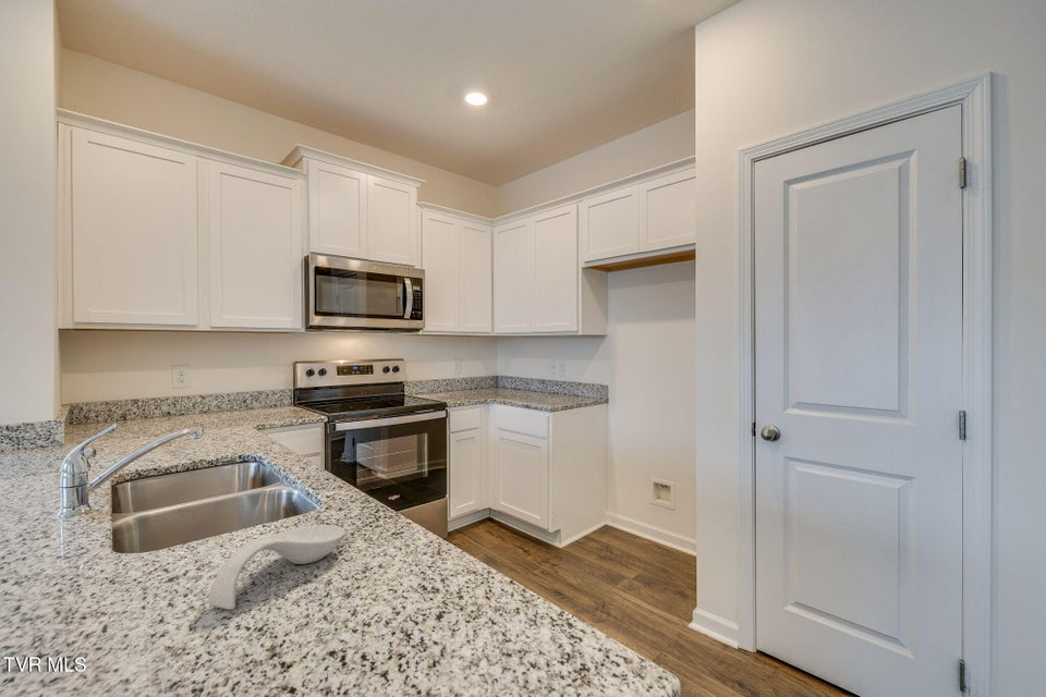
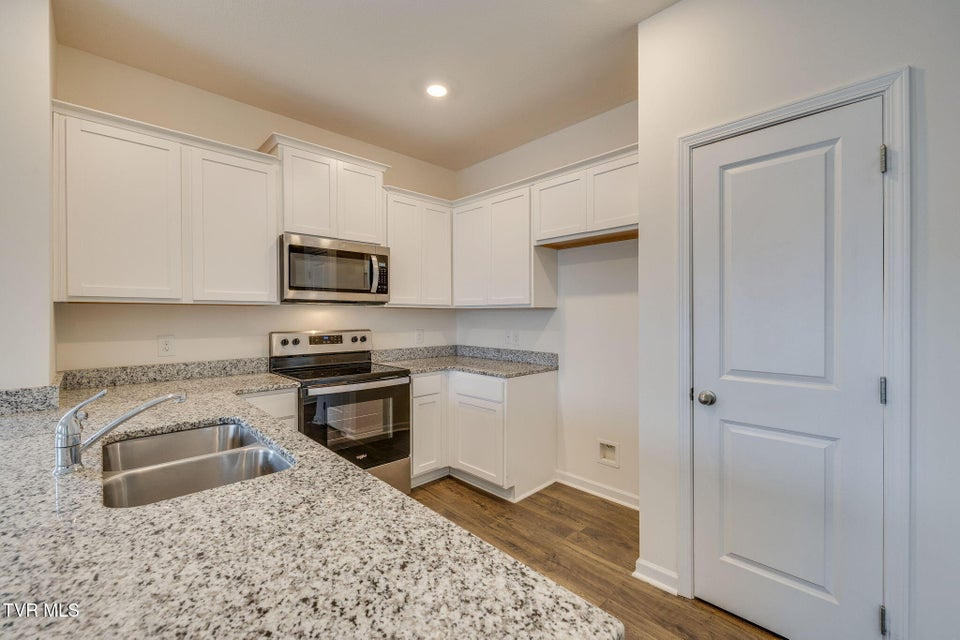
- spoon rest (284, 550)
